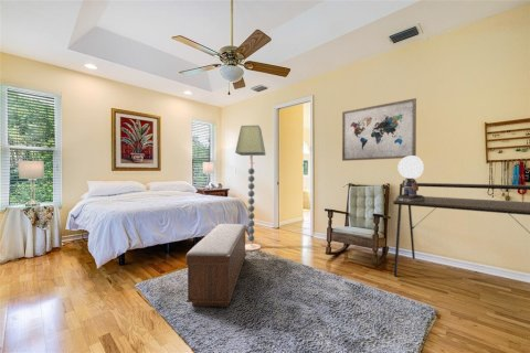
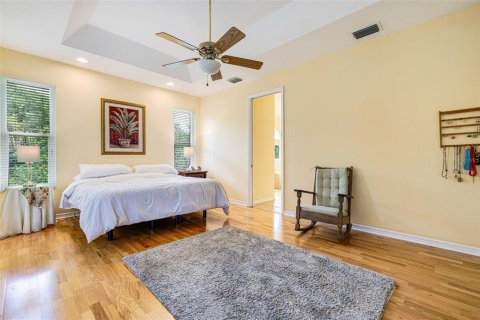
- table lamp (410, 179)
- floor lamp (251, 186)
- bench (222, 255)
- desk (467, 210)
- wall art (375, 132)
